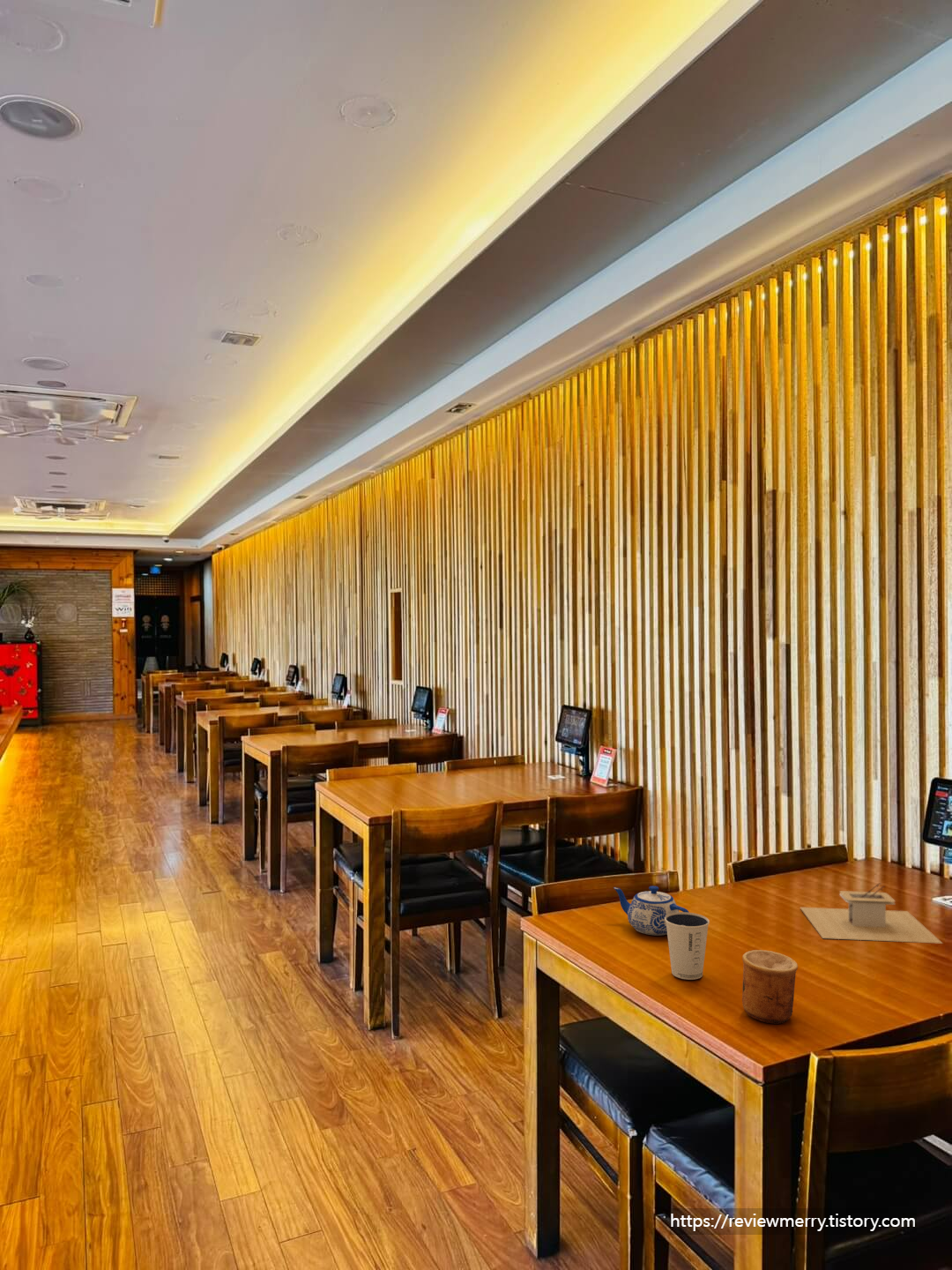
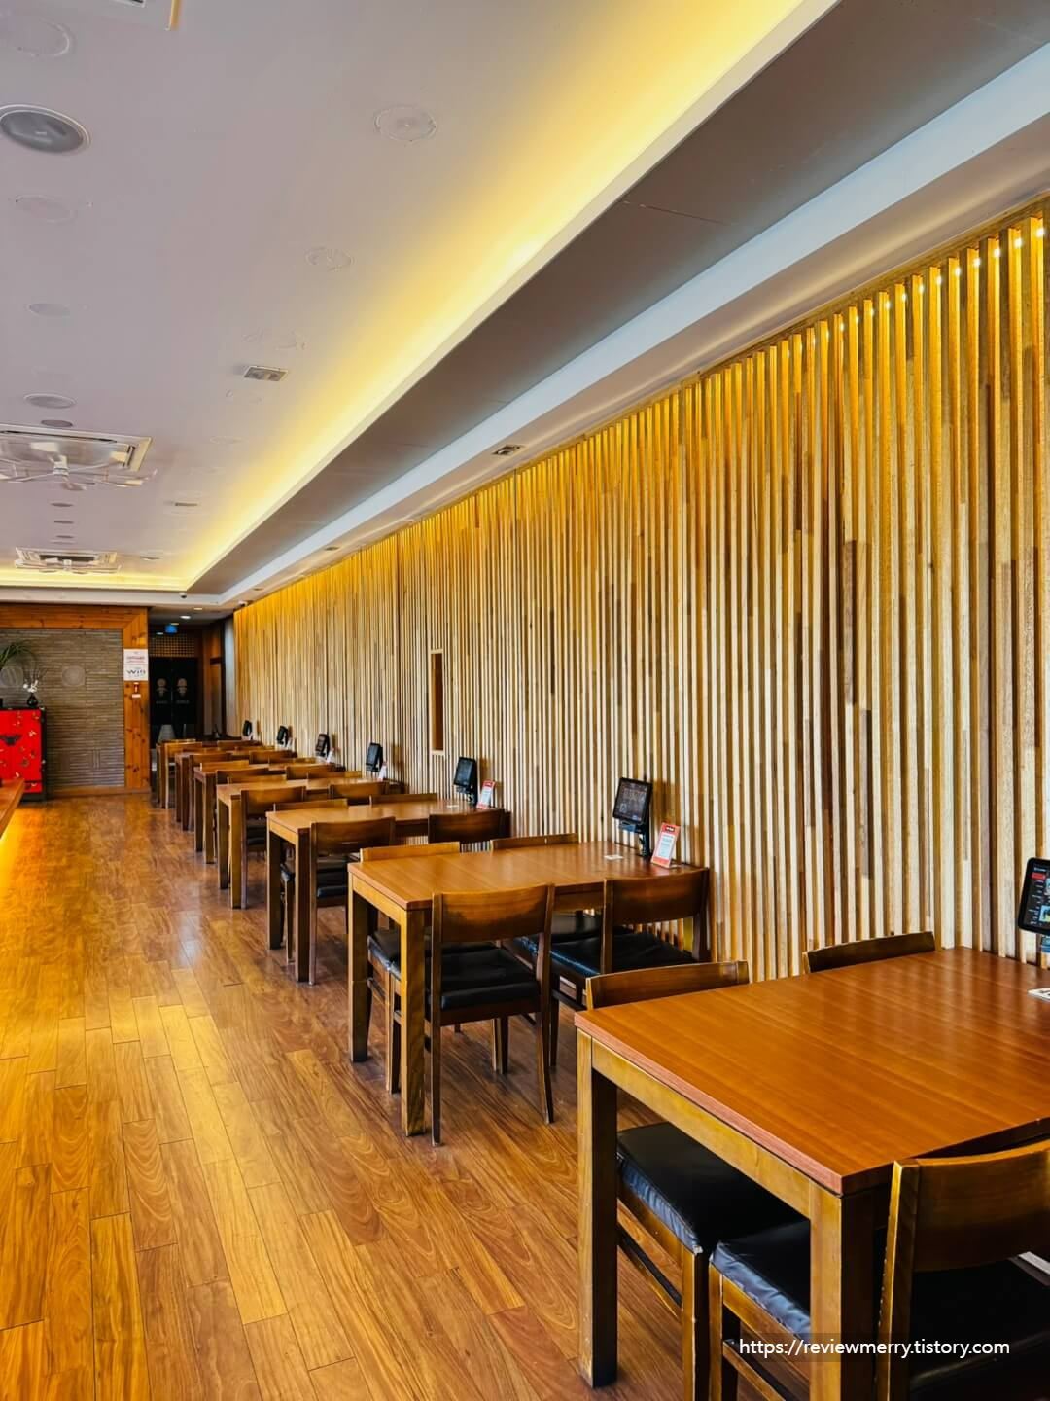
- dixie cup (687, 946)
- utensil holder (866, 904)
- teapot (650, 907)
- cup (770, 986)
